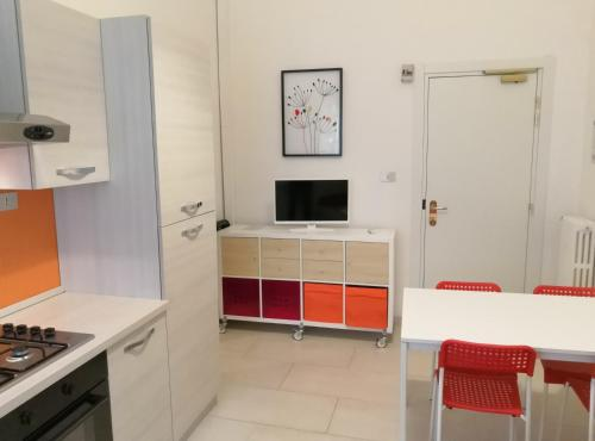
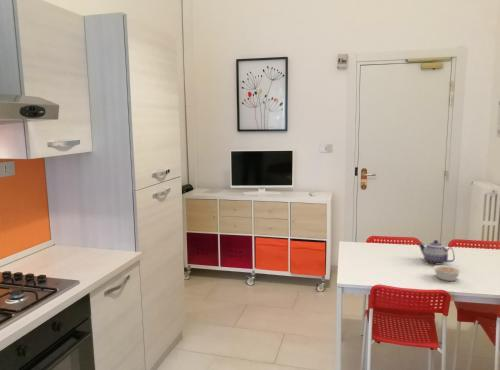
+ legume (447, 272)
+ teapot (436, 251)
